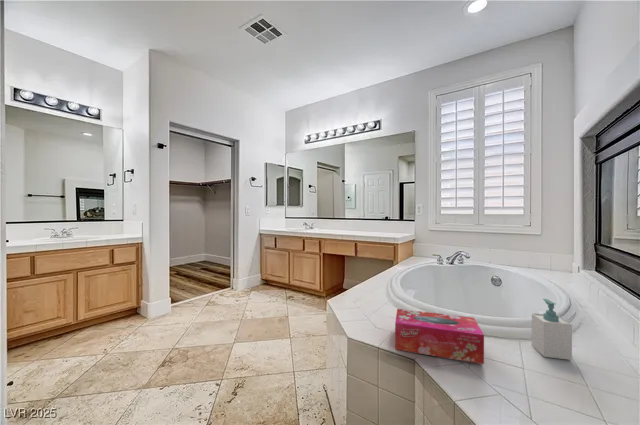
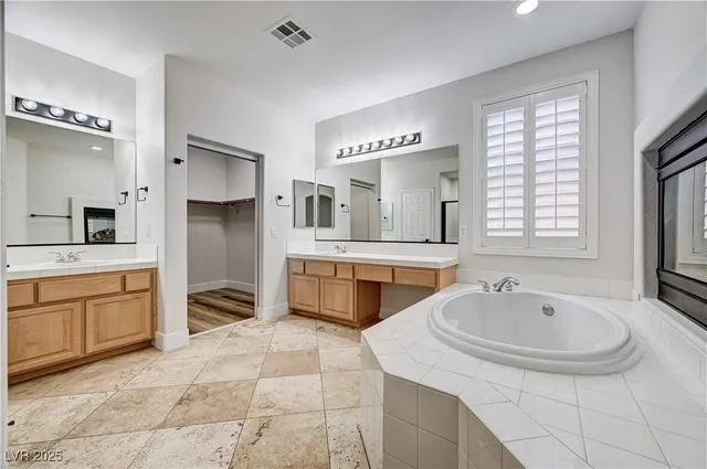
- tissue box (435, 333)
- soap bottle (550, 327)
